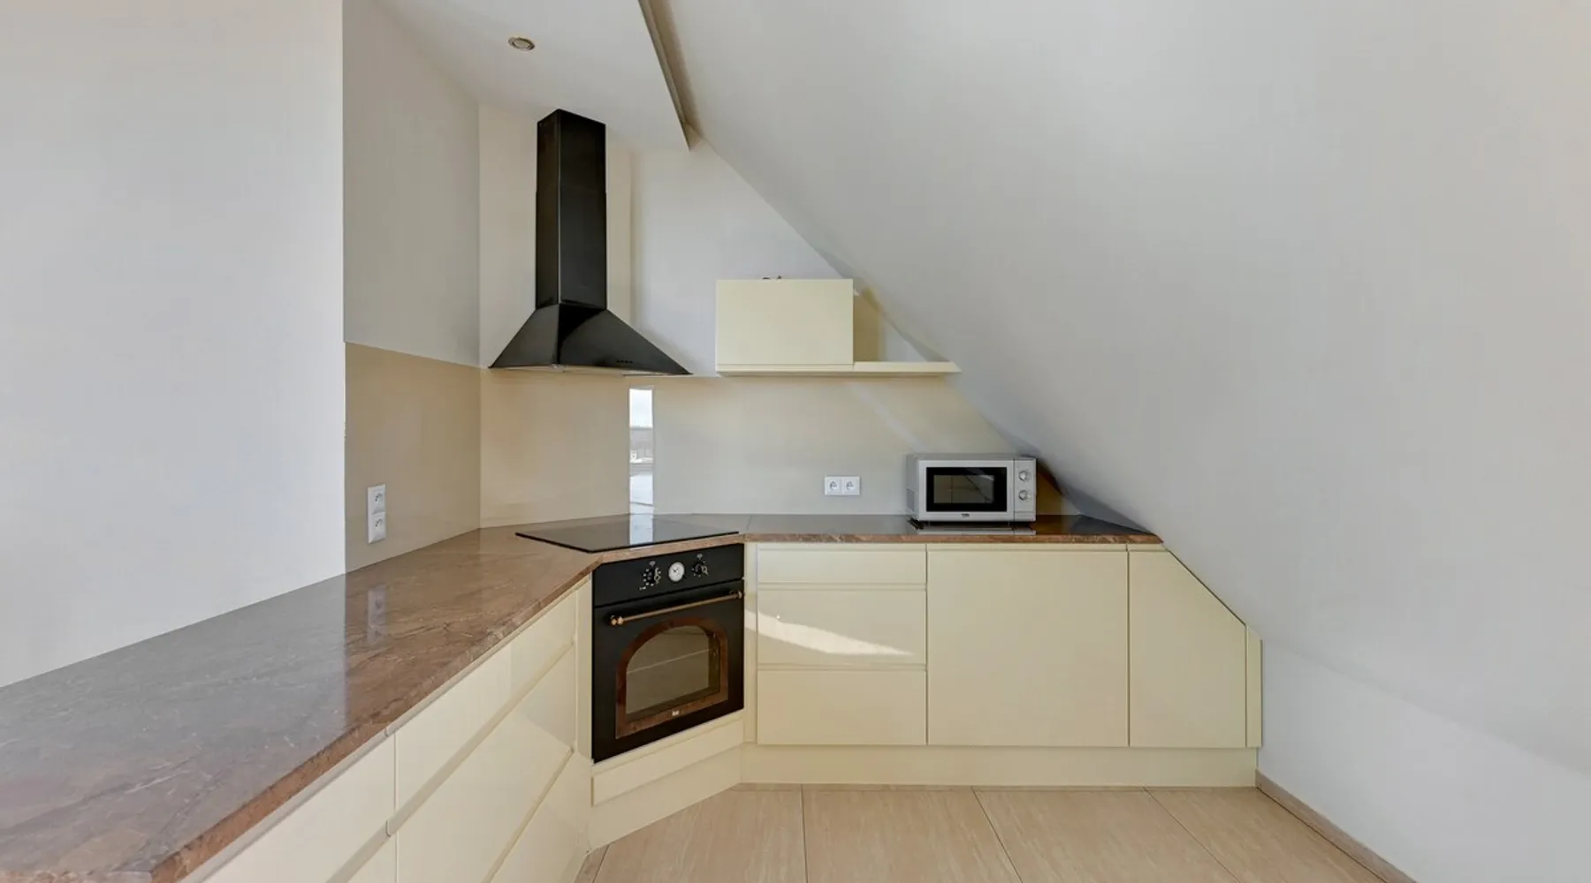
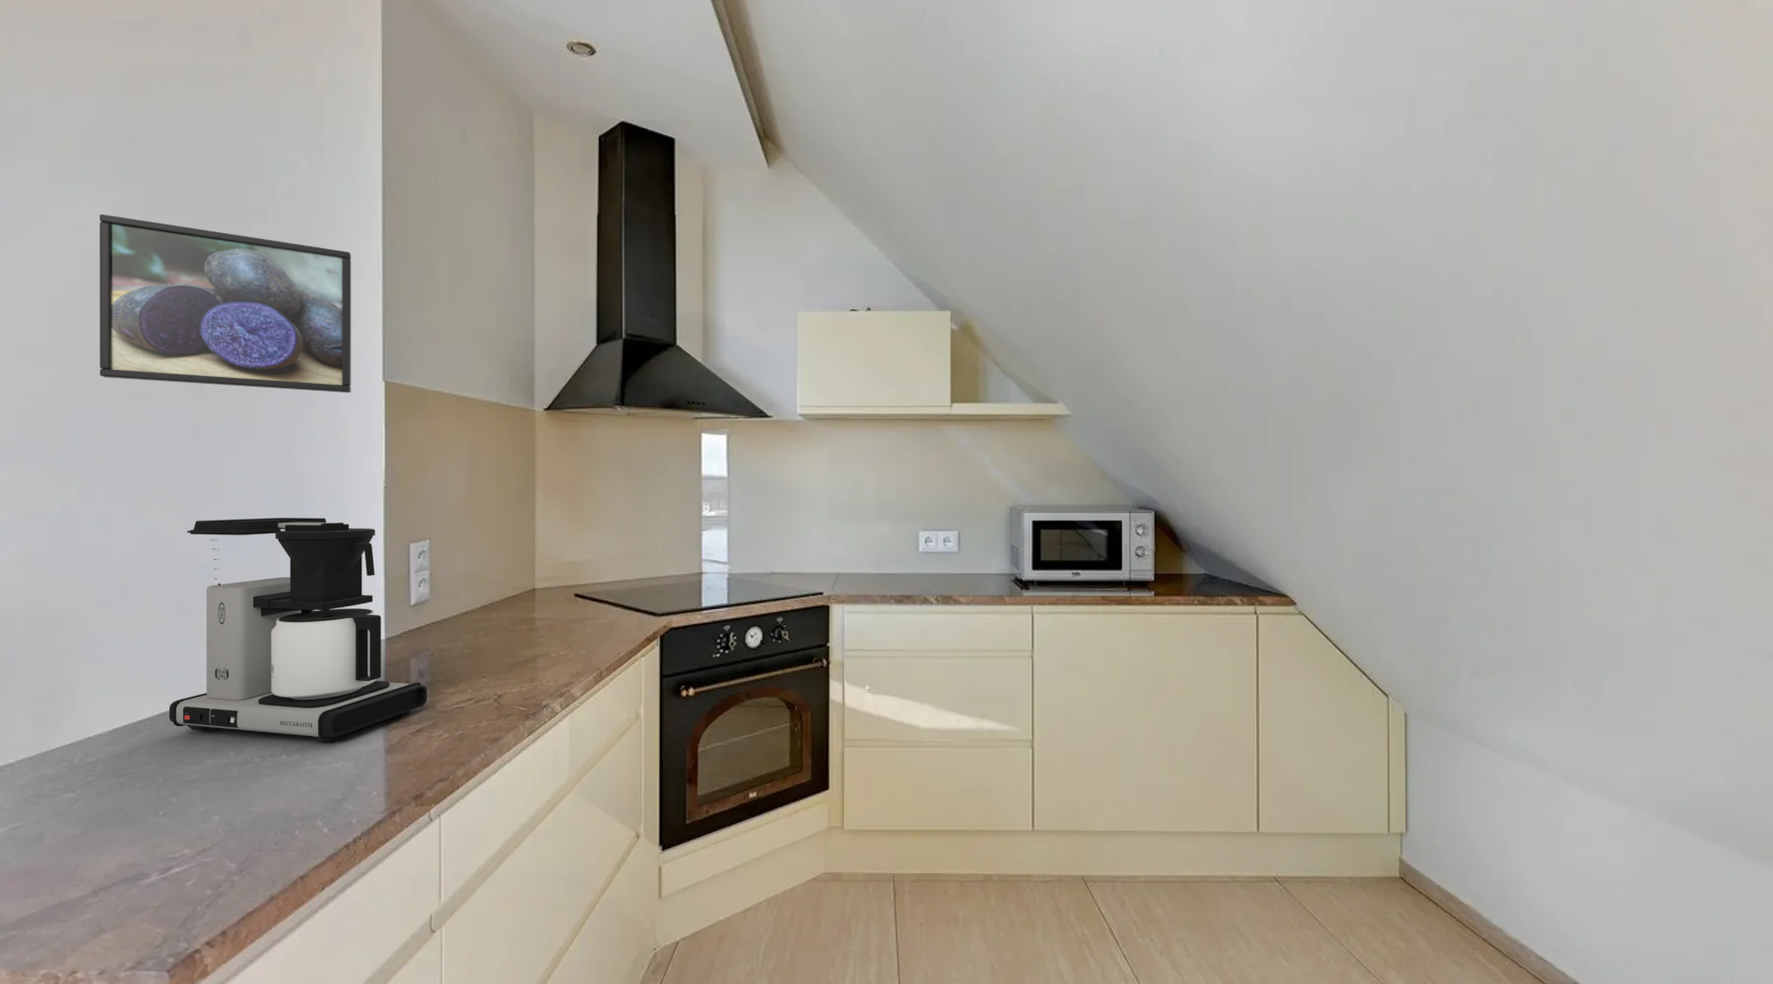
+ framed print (234, 310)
+ coffee maker (303, 620)
